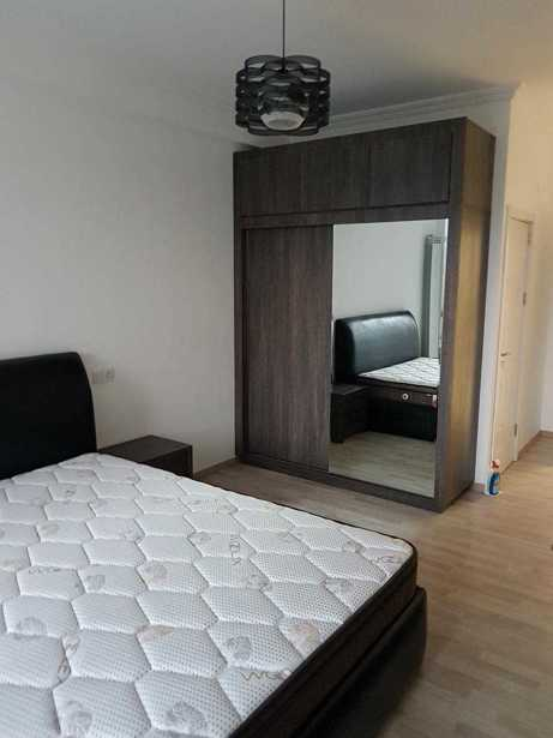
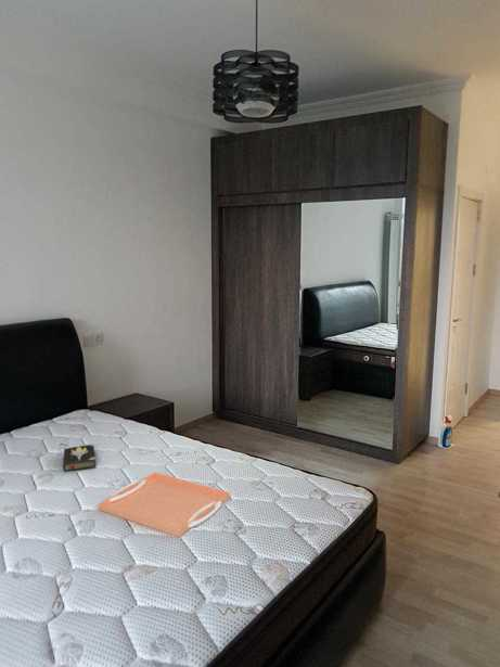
+ hardback book (79, 457)
+ serving tray (165, 500)
